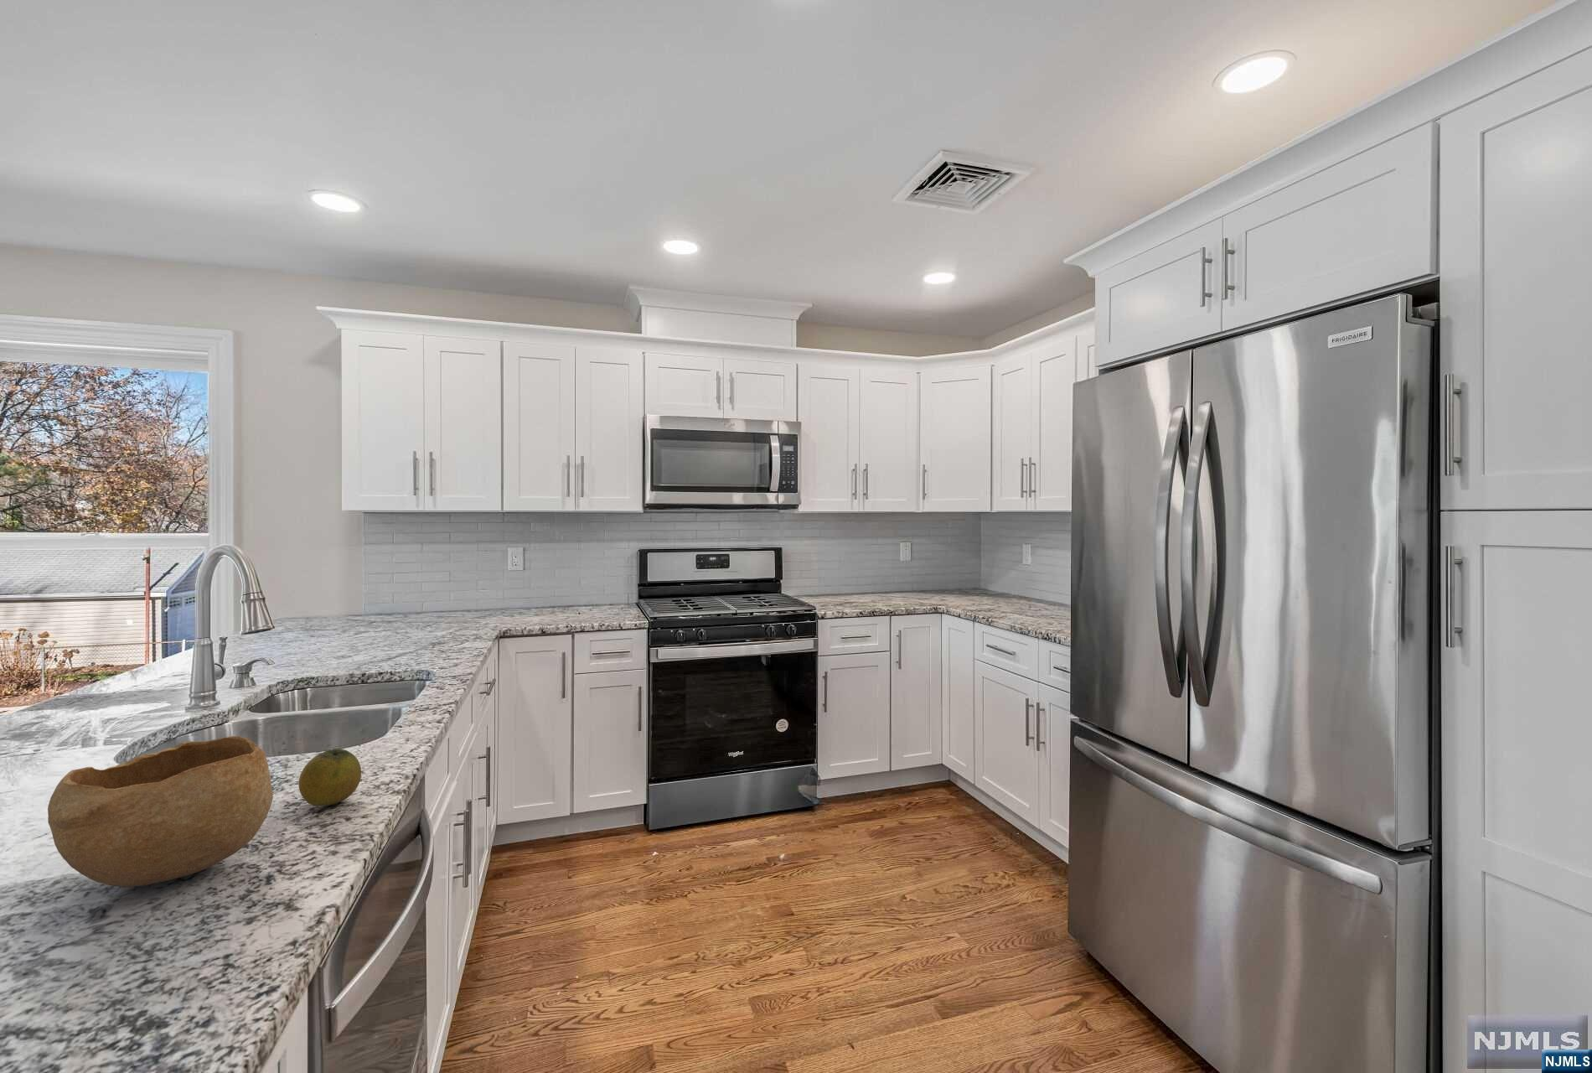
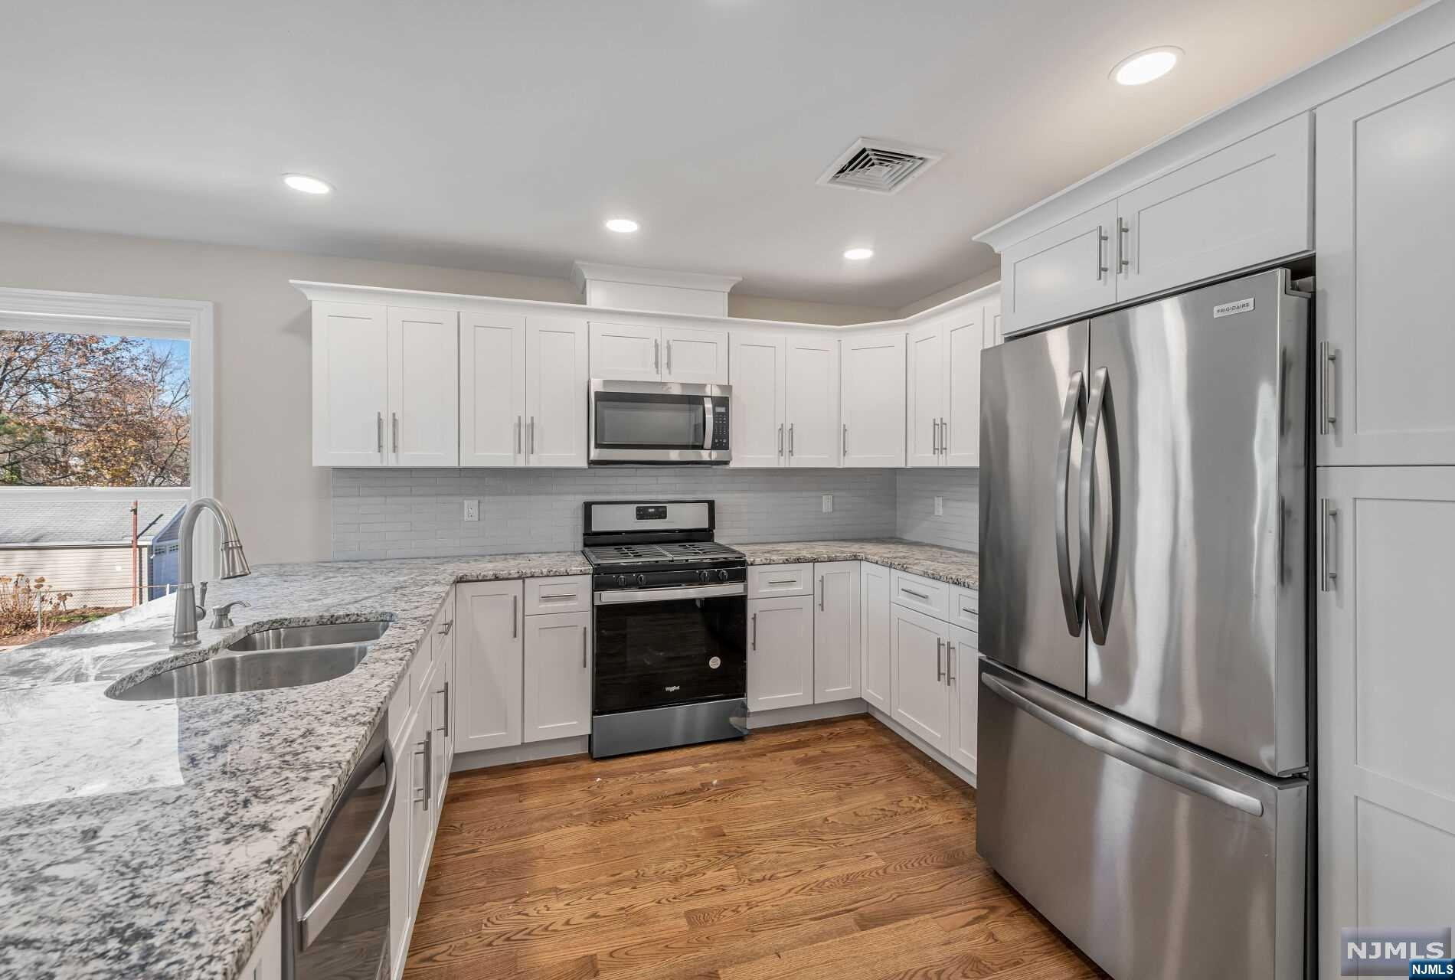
- fruit (330, 777)
- bowl (169, 814)
